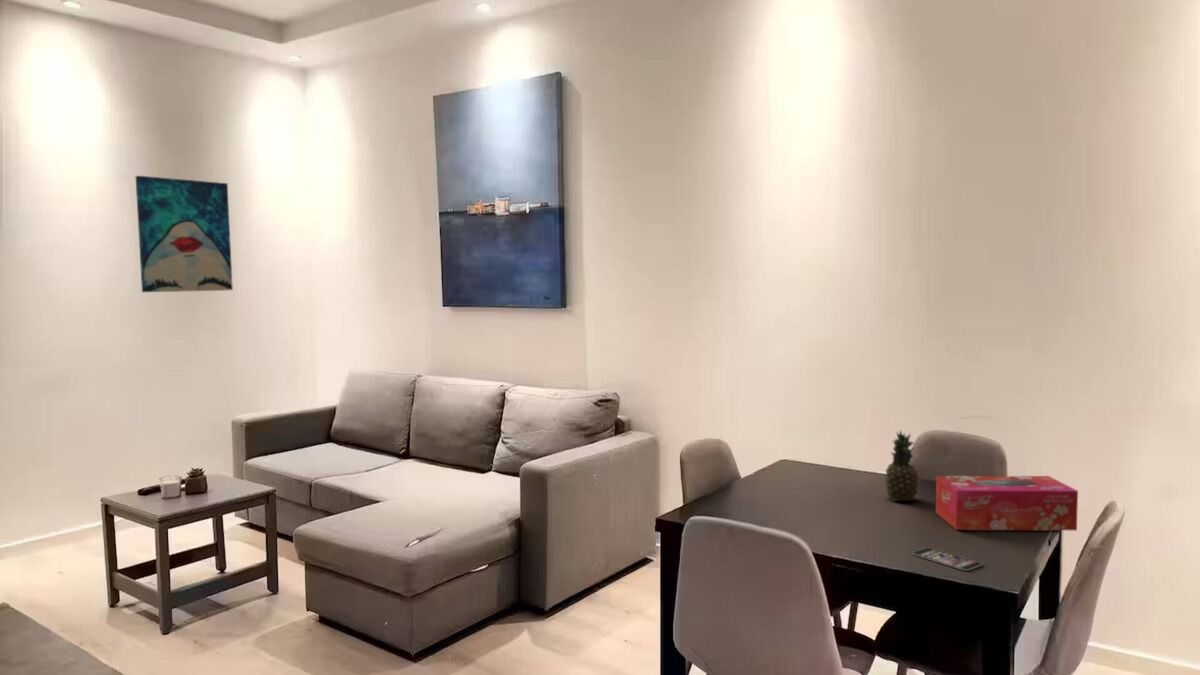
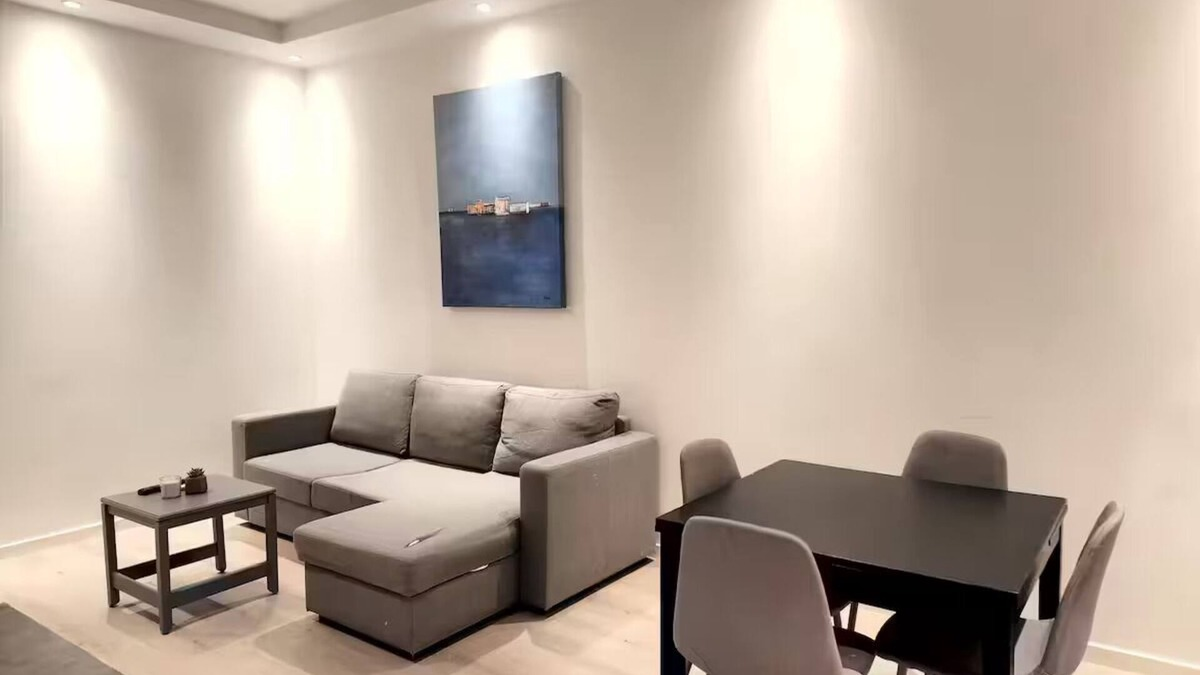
- fruit (901, 464)
- tissue box (1003, 502)
- wall art (186, 235)
- smartphone (946, 558)
